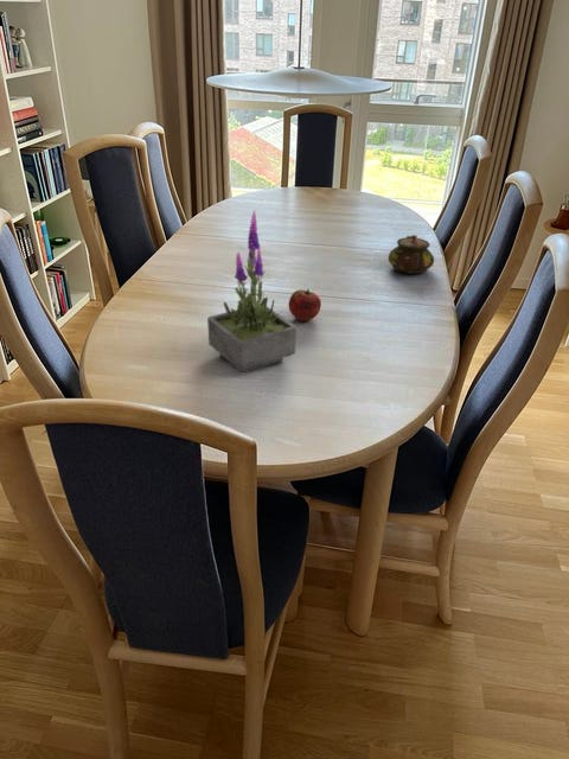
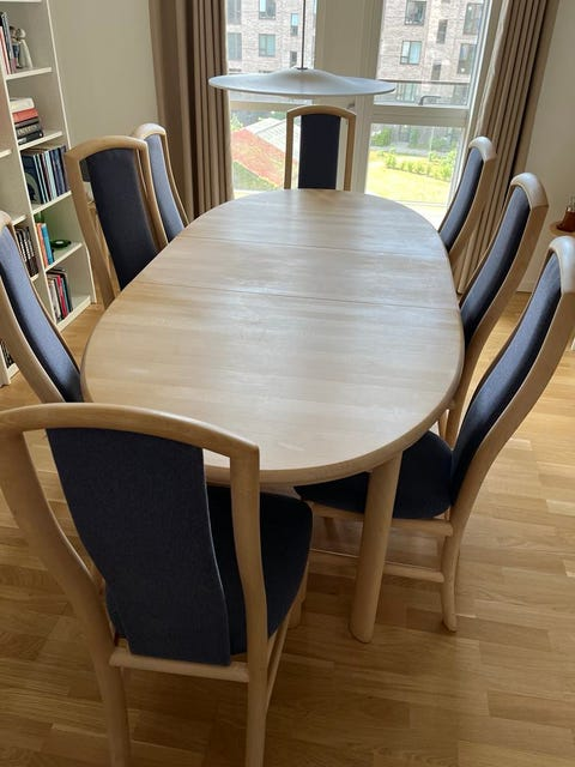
- teapot (411, 251)
- potted plant (251, 287)
- fruit (305, 304)
